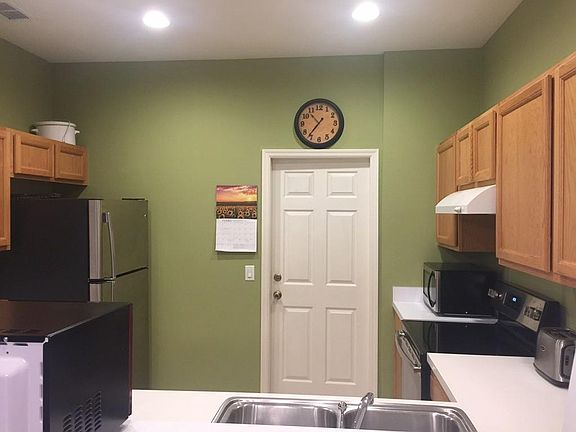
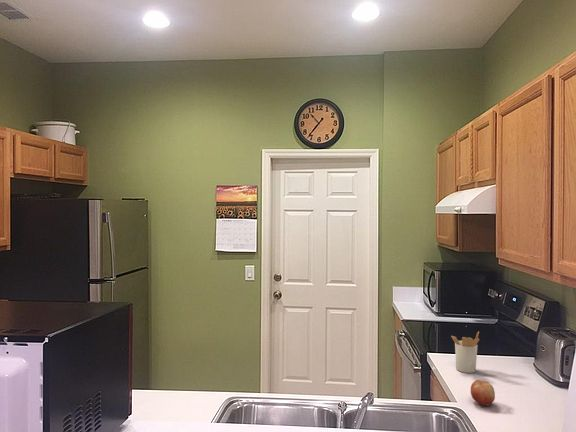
+ fruit (482, 392)
+ utensil holder (467, 351)
